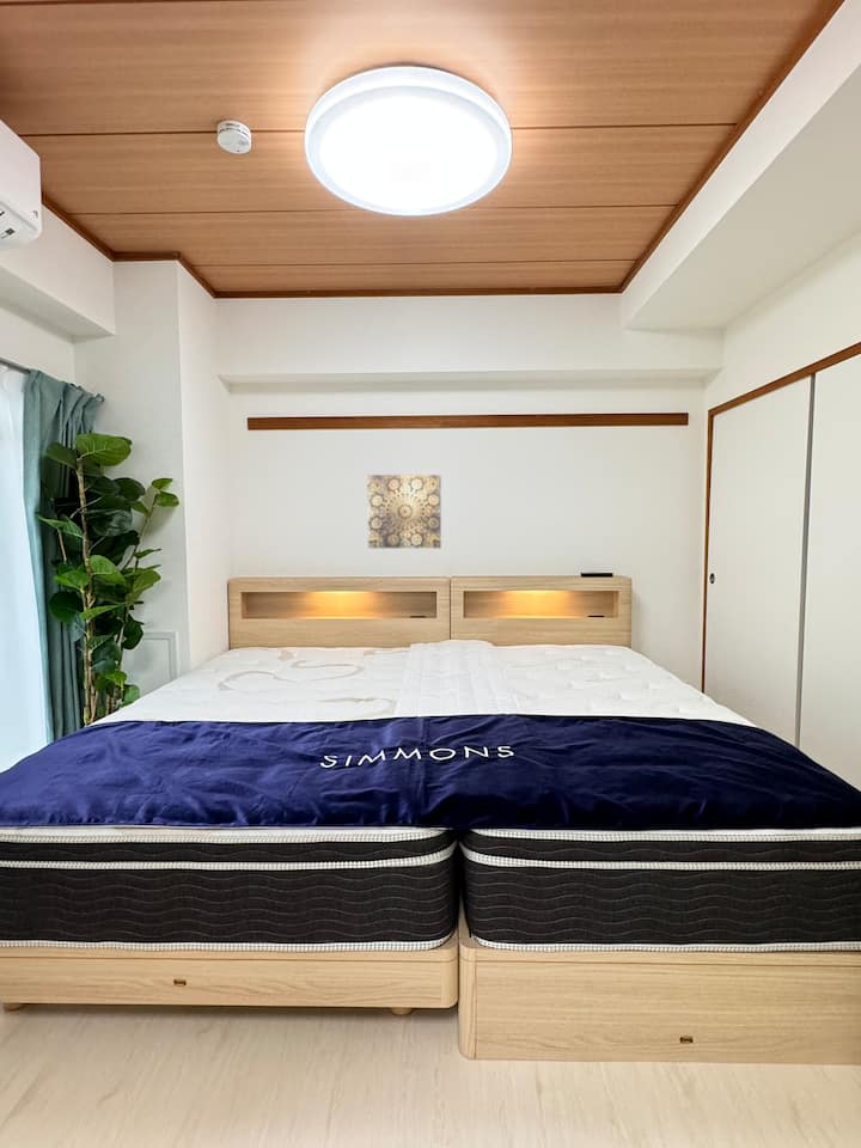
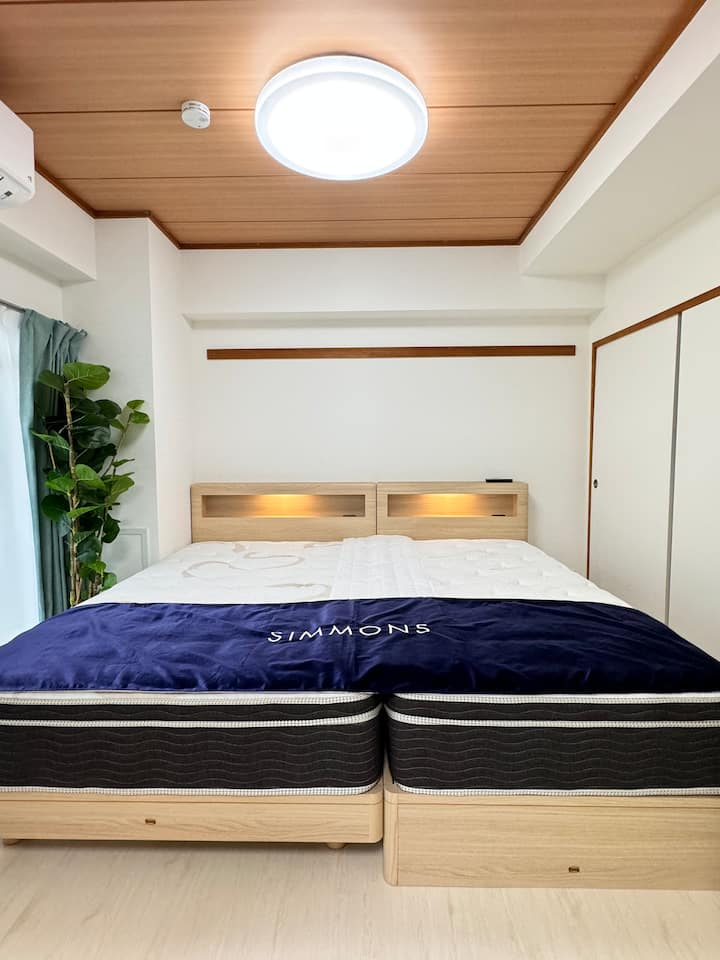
- wall art (404, 512)
